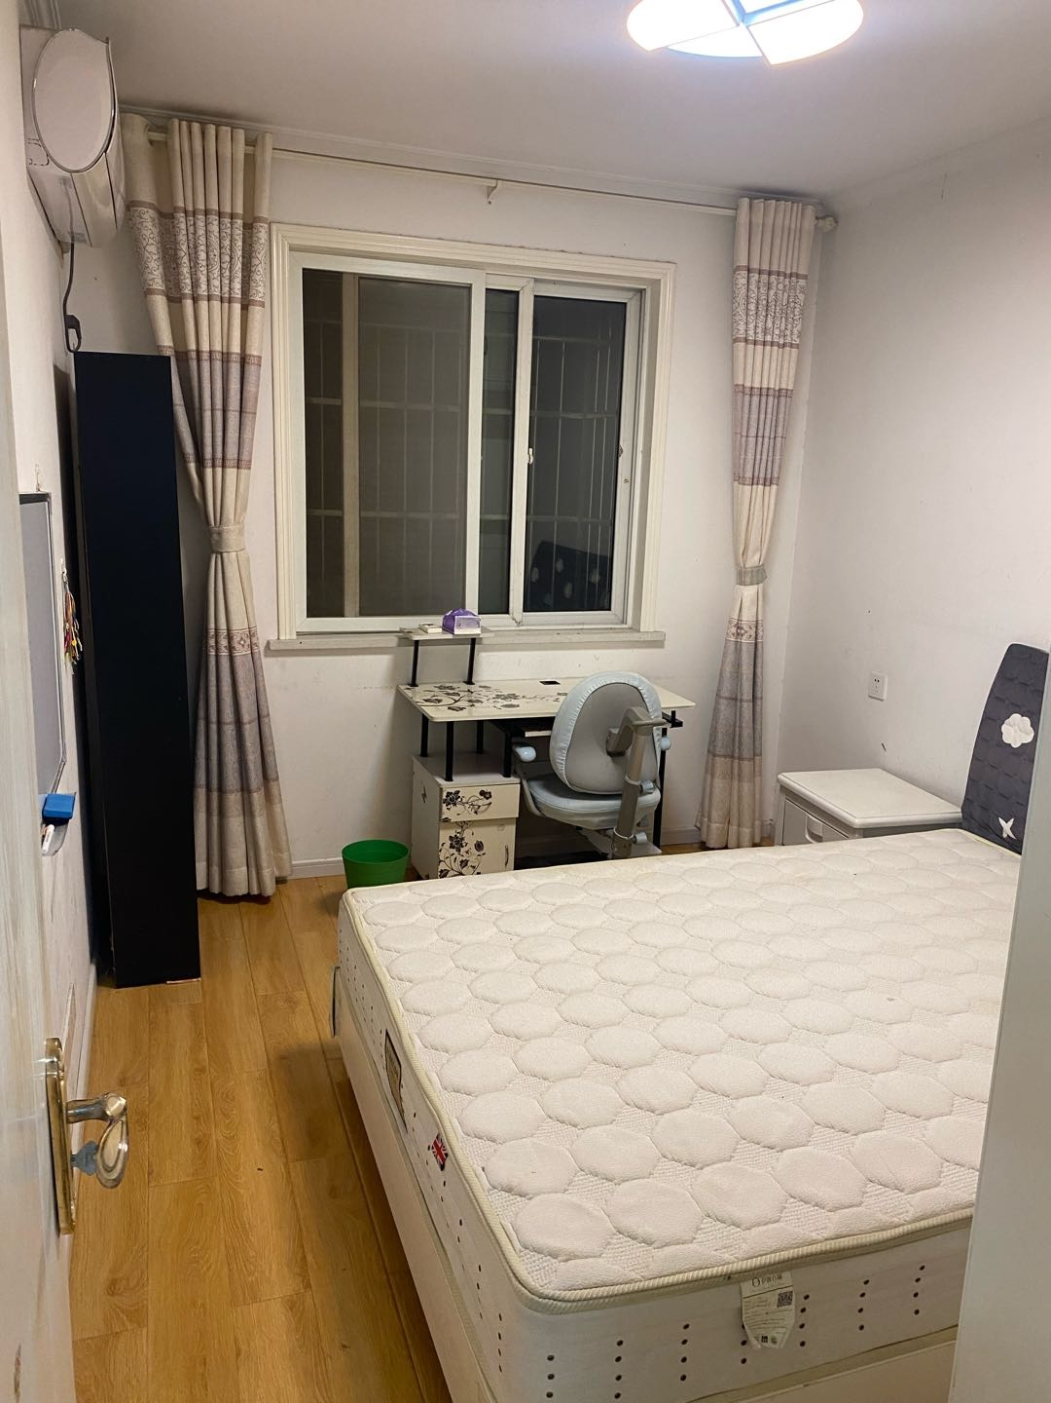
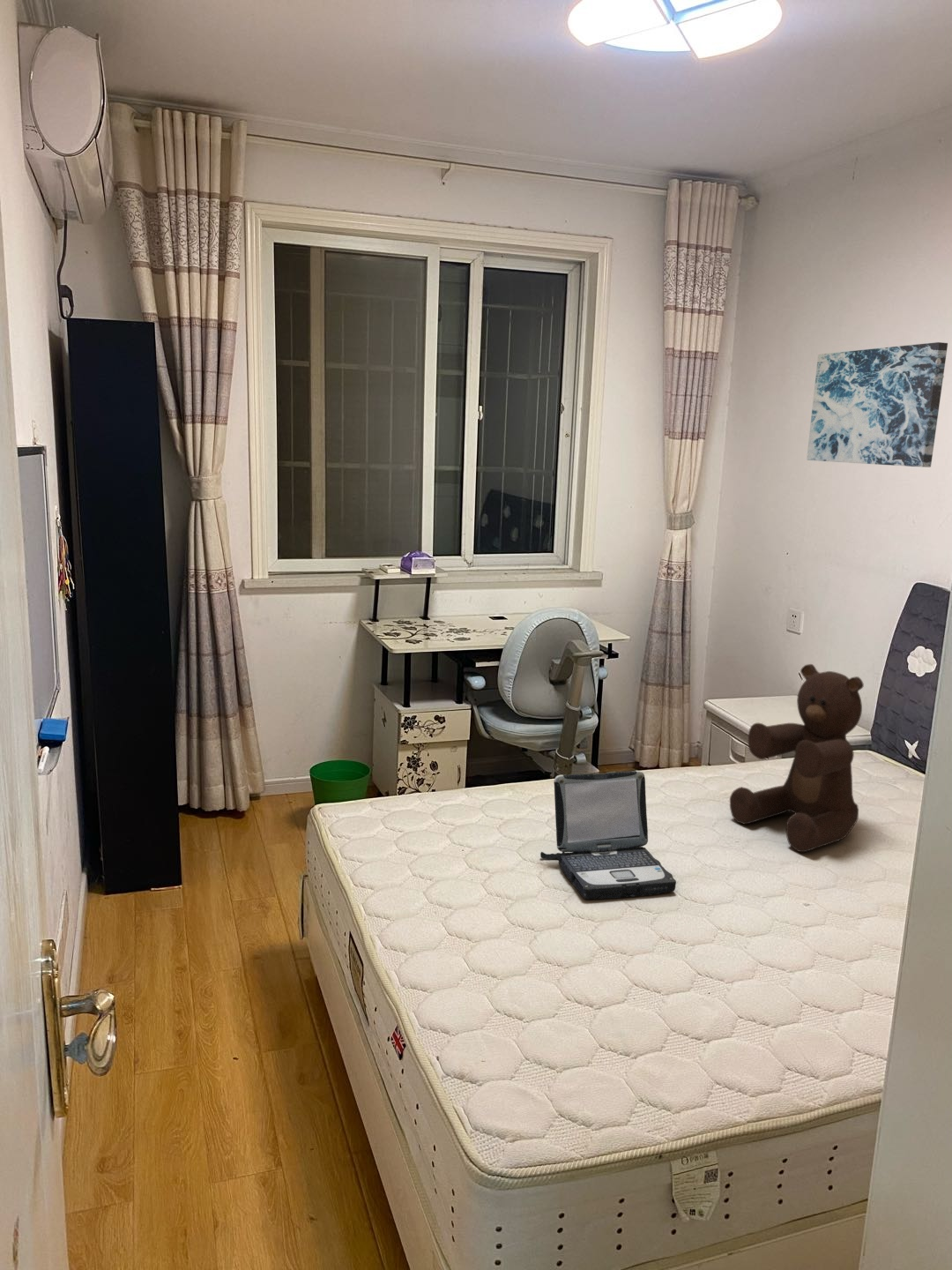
+ laptop (611, 831)
+ teddy bear (808, 751)
+ wall art (871, 407)
